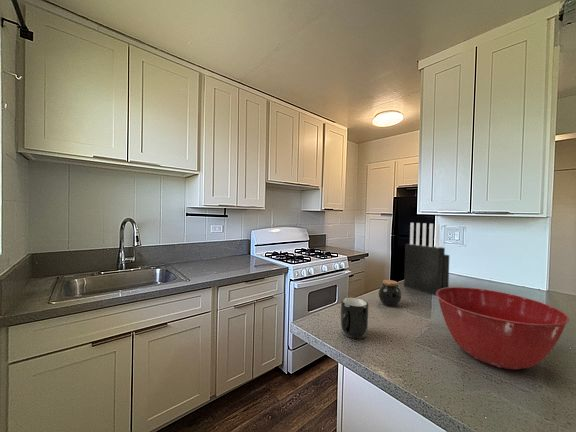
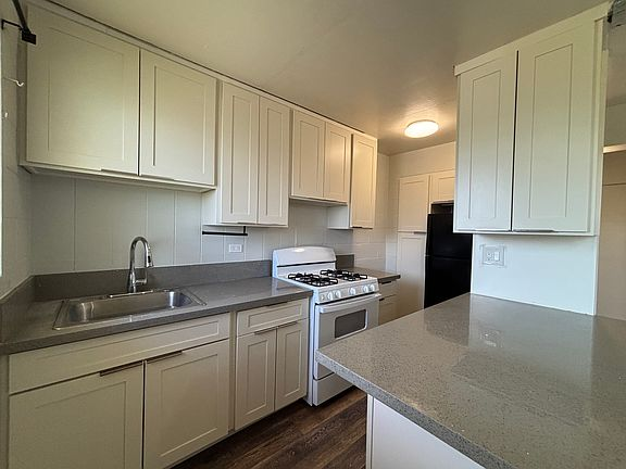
- mixing bowl (493, 328)
- knife block (427, 256)
- jar (389, 292)
- mug (351, 319)
